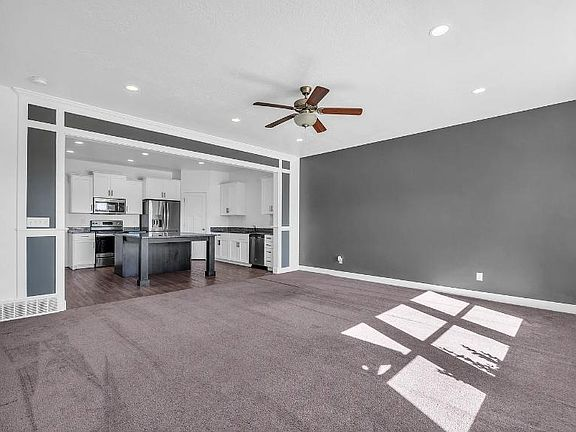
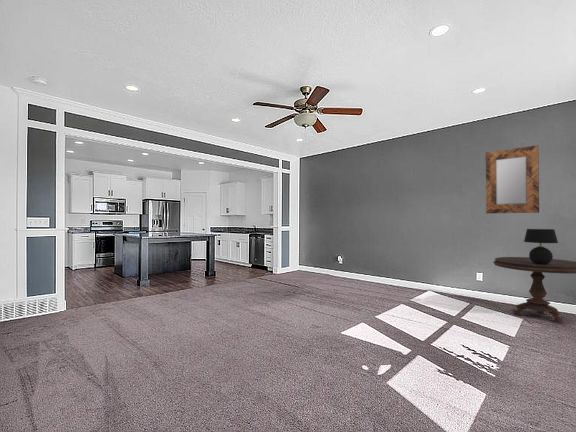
+ home mirror (511, 181)
+ table lamp (540, 246)
+ side table (537, 288)
